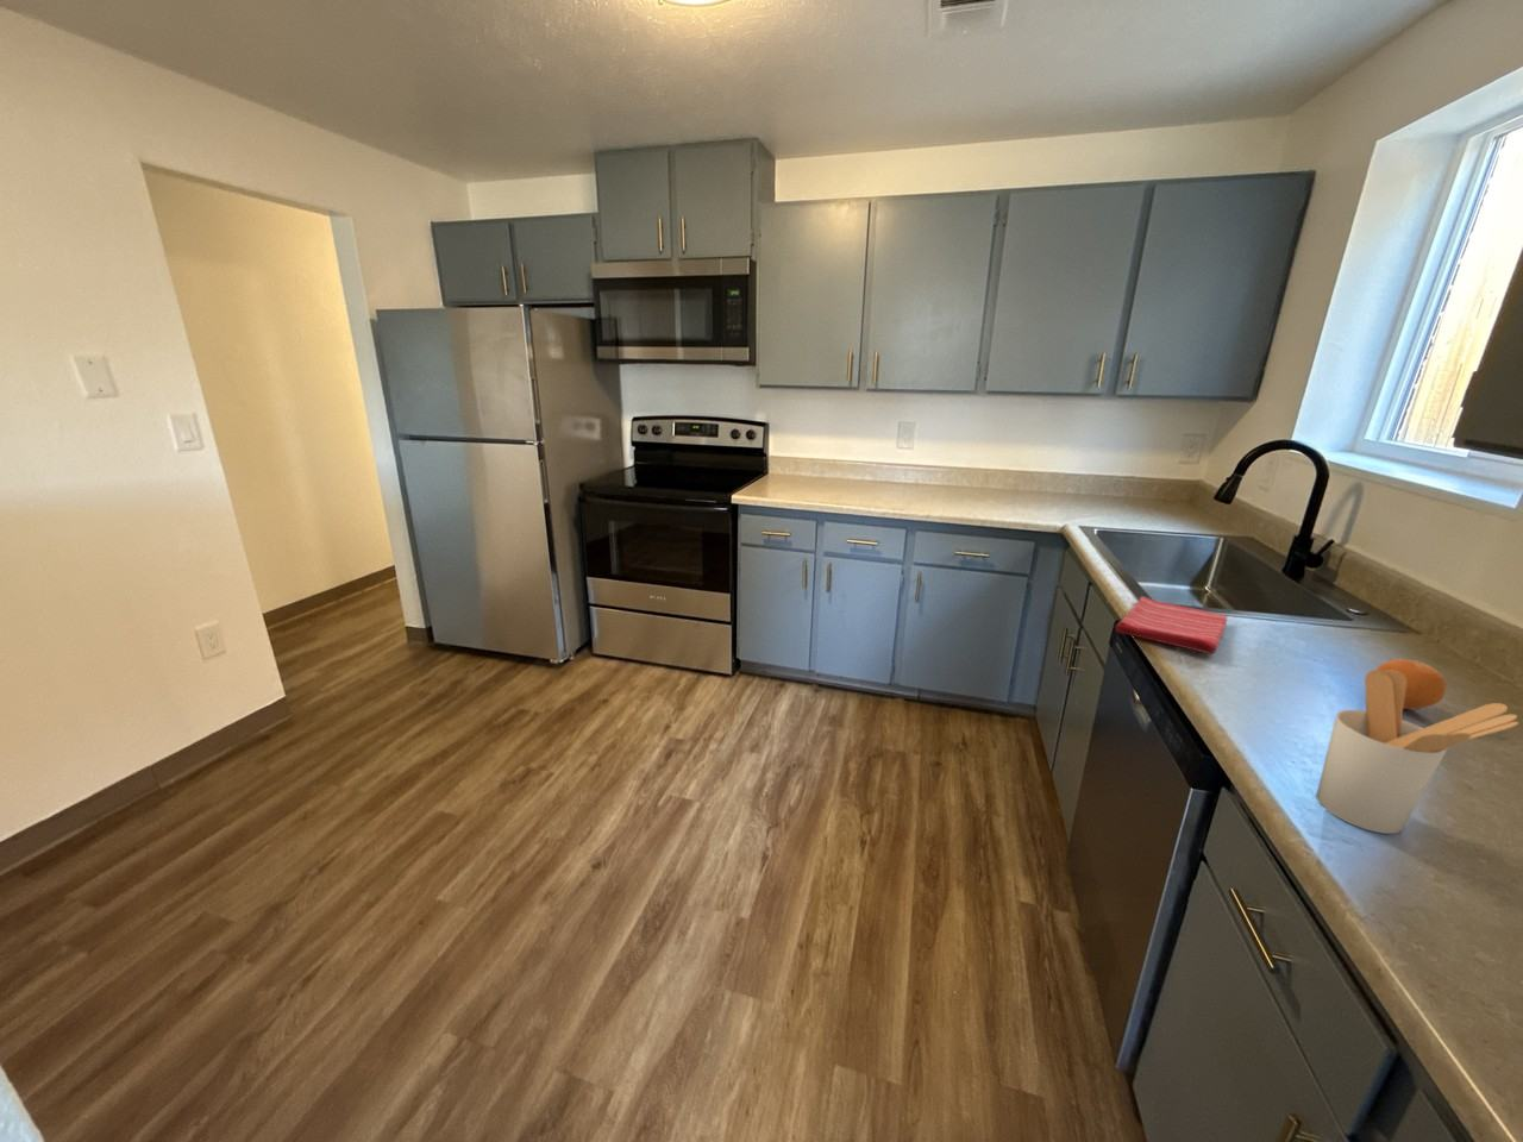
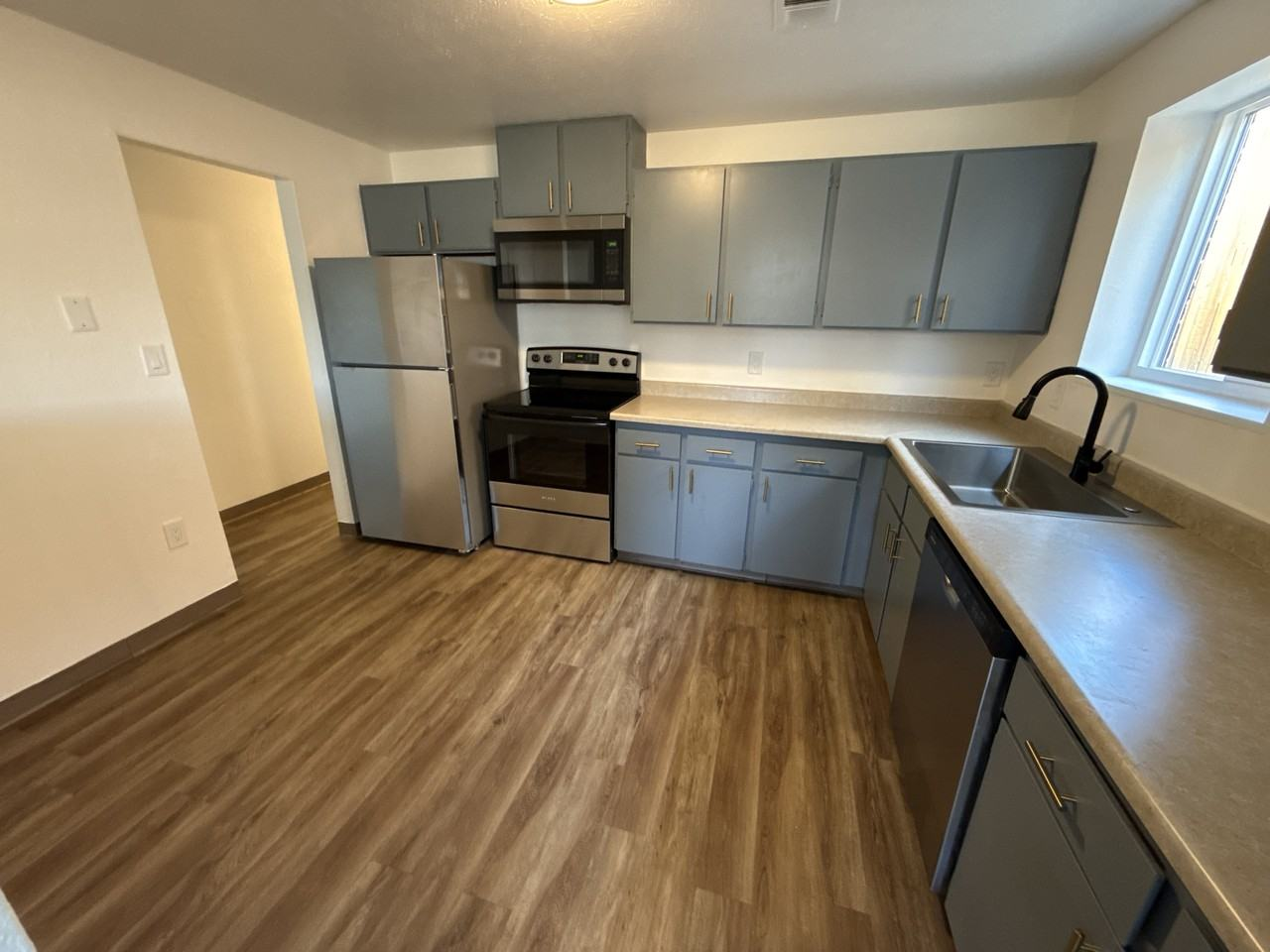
- dish towel (1172, 621)
- fruit (1407, 684)
- utensil holder (1409, 757)
